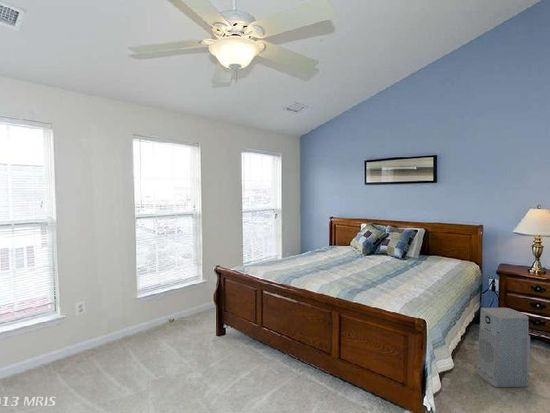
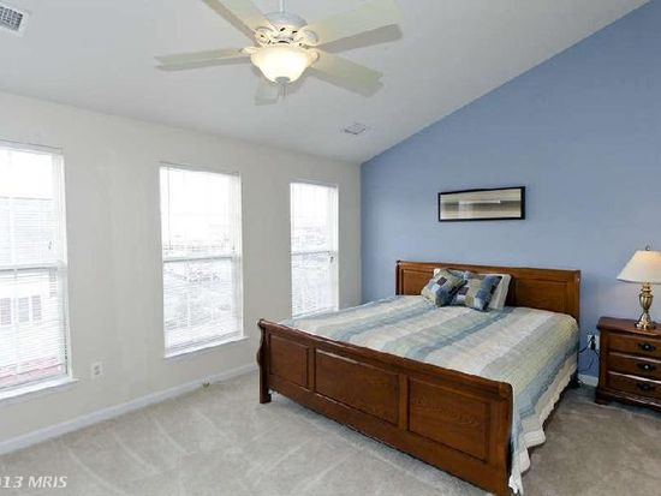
- air purifier (502, 345)
